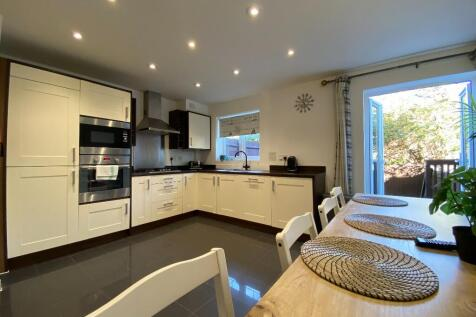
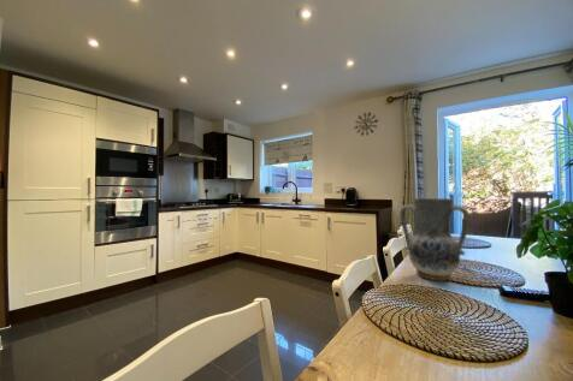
+ vase (432, 237)
